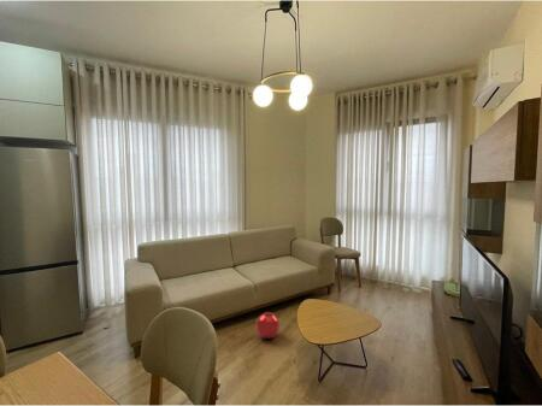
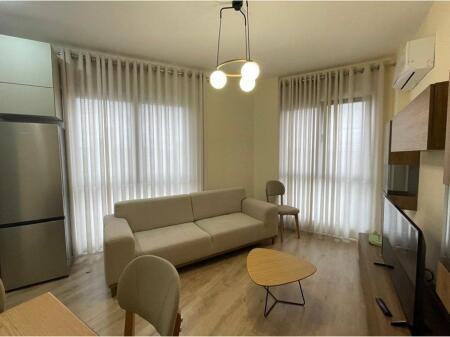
- ball (267, 324)
